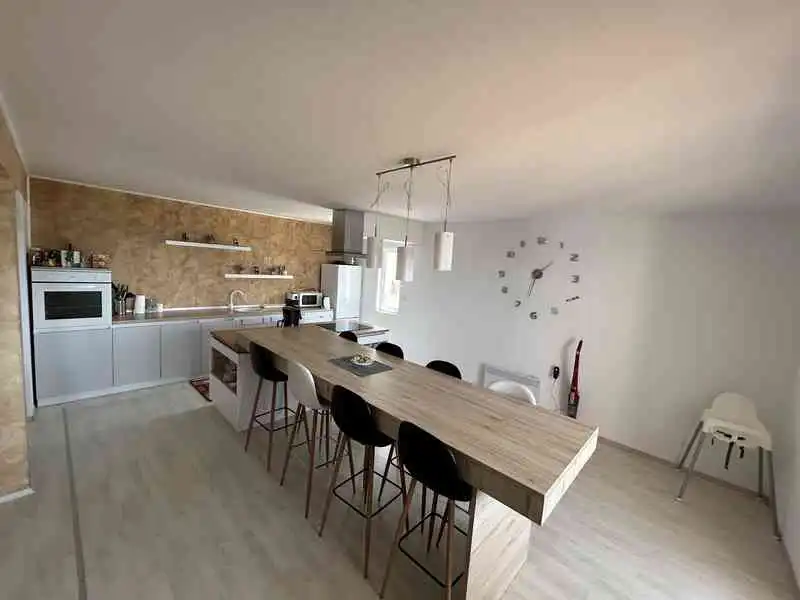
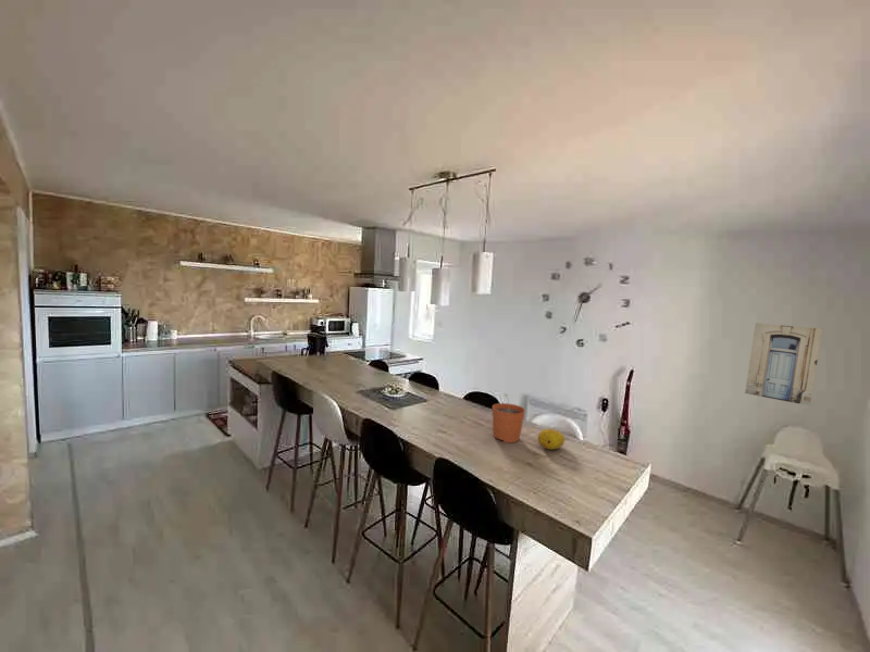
+ plant pot (508, 415)
+ wall art (781, 362)
+ fruit (551, 437)
